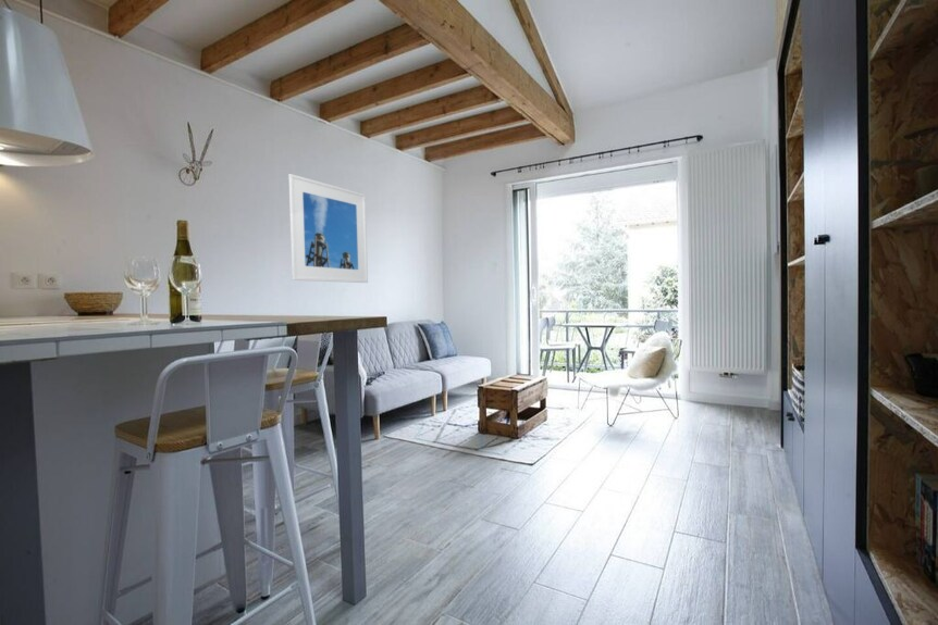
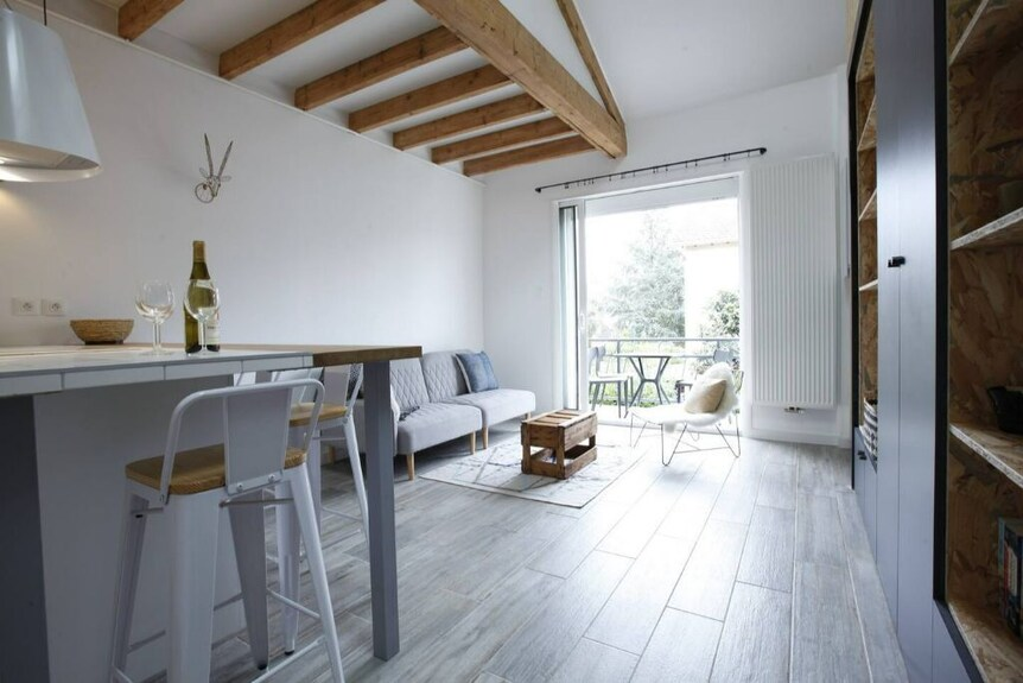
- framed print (332, 233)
